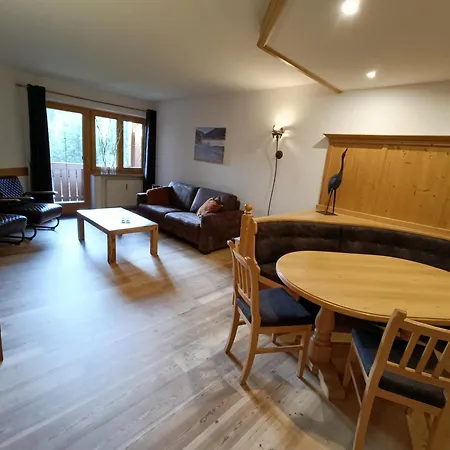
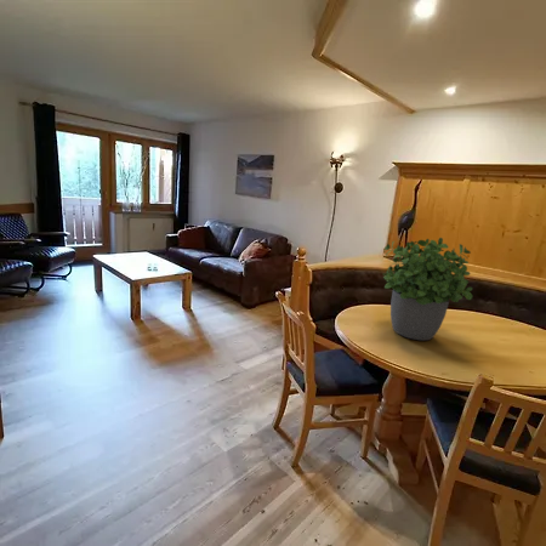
+ potted plant (423, 286)
